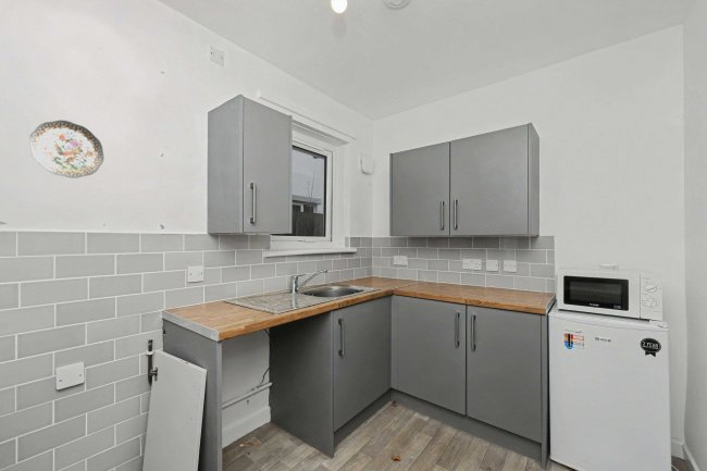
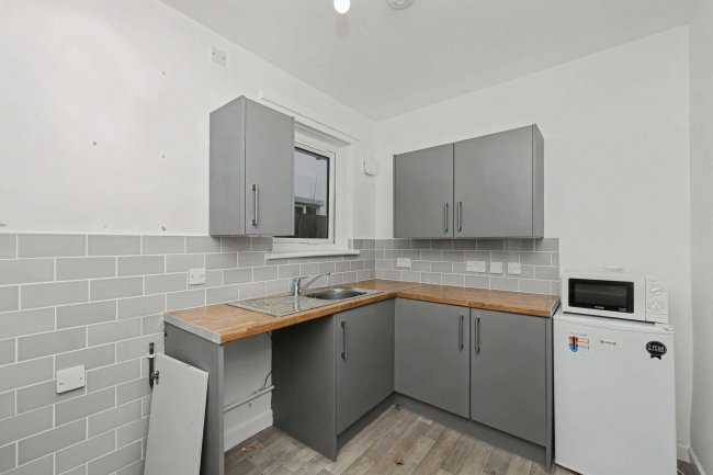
- decorative plate (69, 149)
